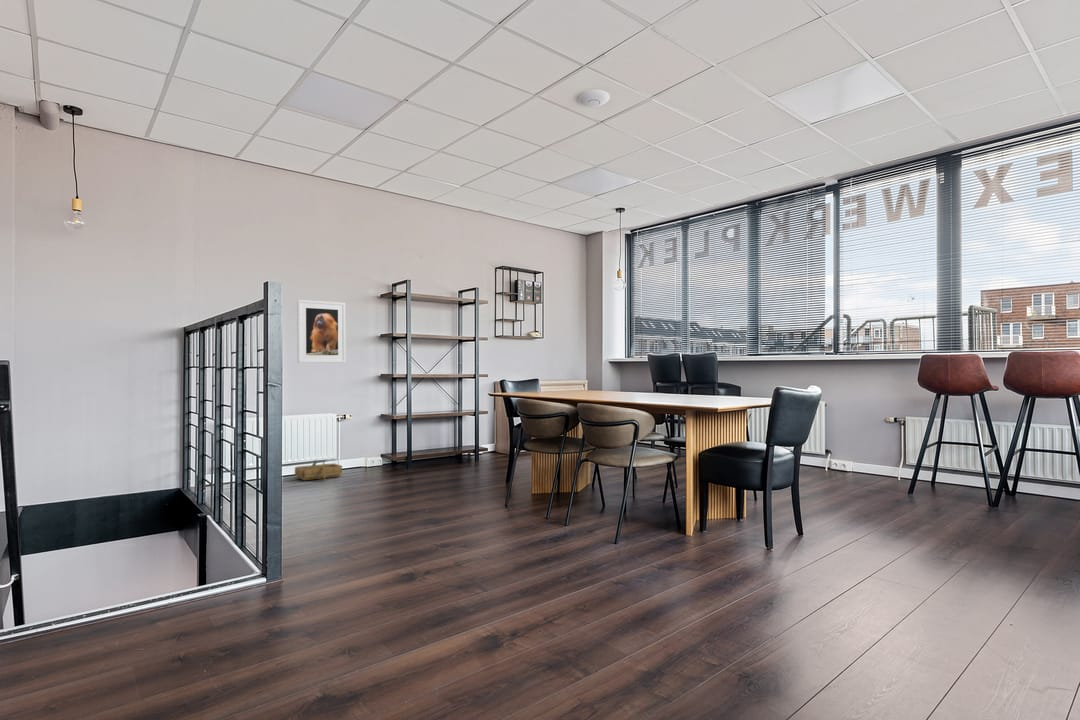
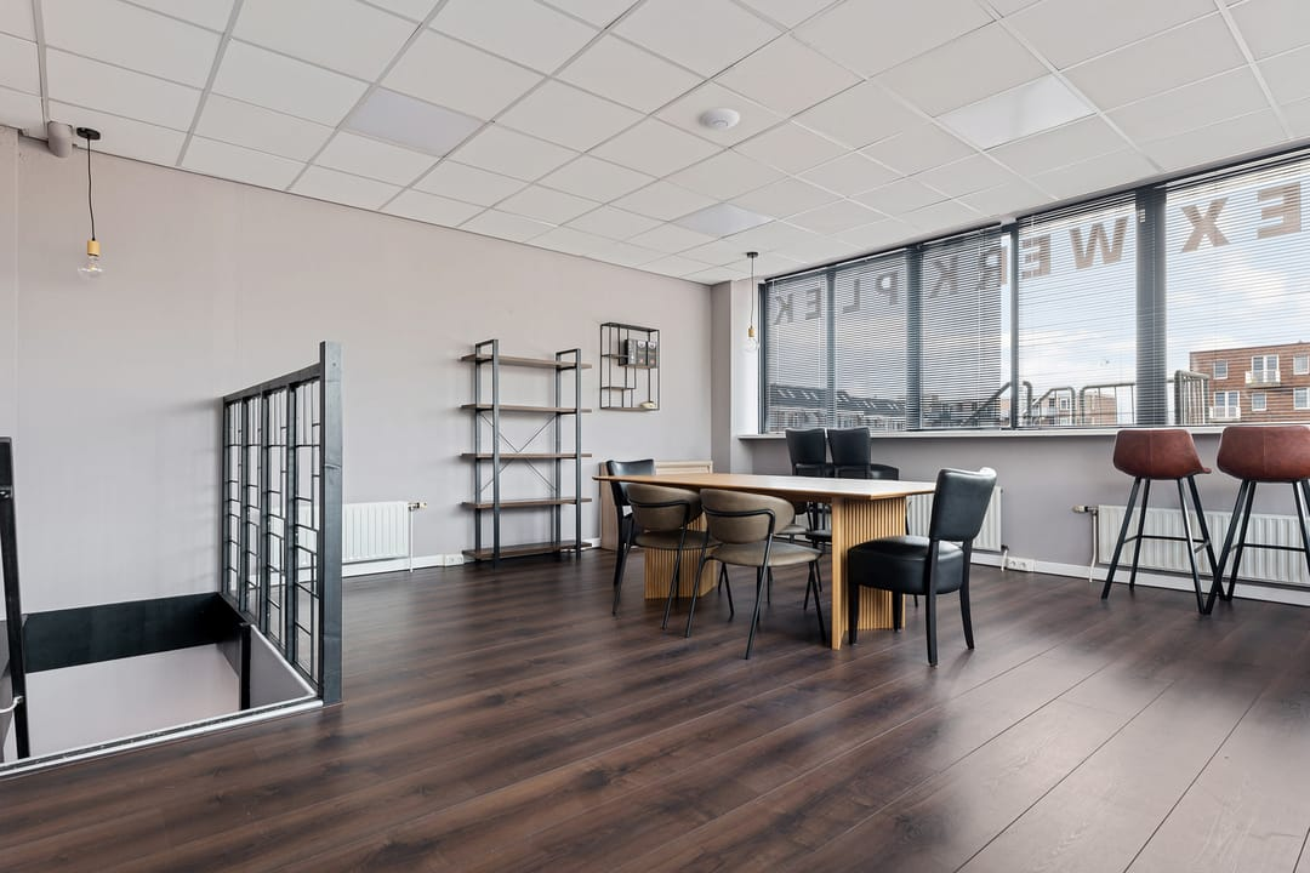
- wooden boat (318, 468)
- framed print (322, 332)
